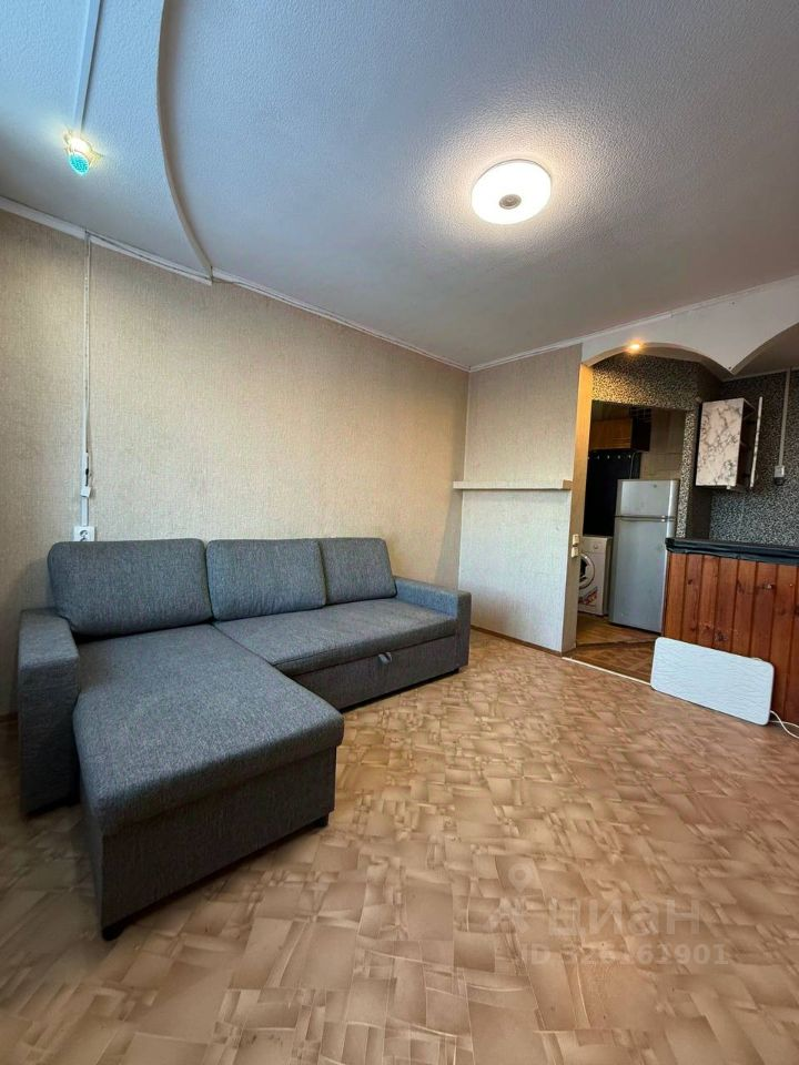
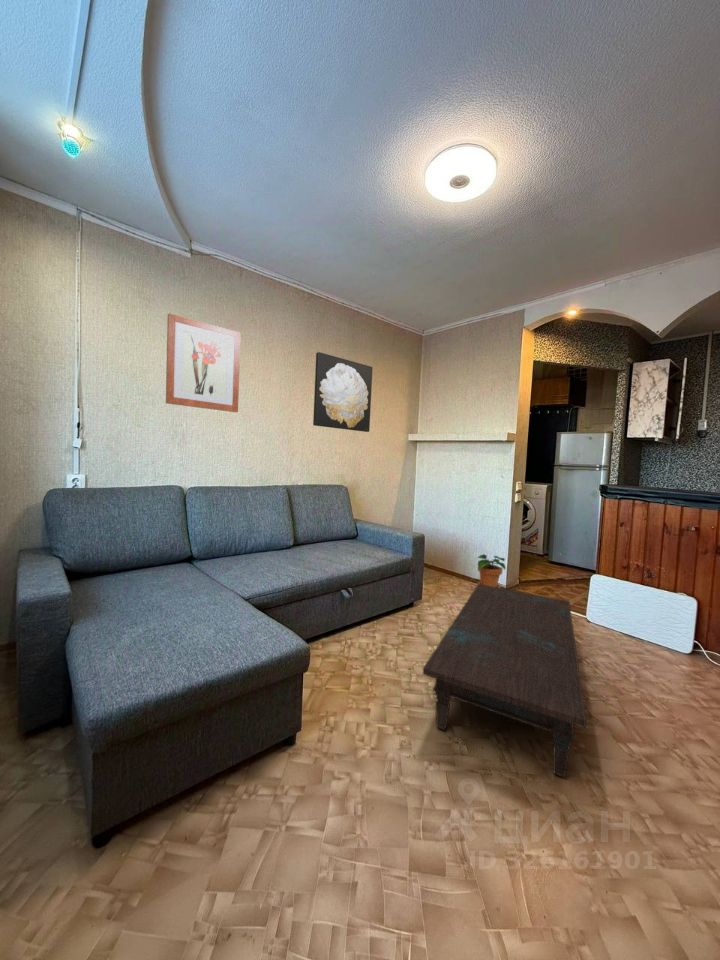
+ coffee table (510, 656)
+ wall art (344, 394)
+ potted plant (486, 573)
+ wall art (205, 366)
